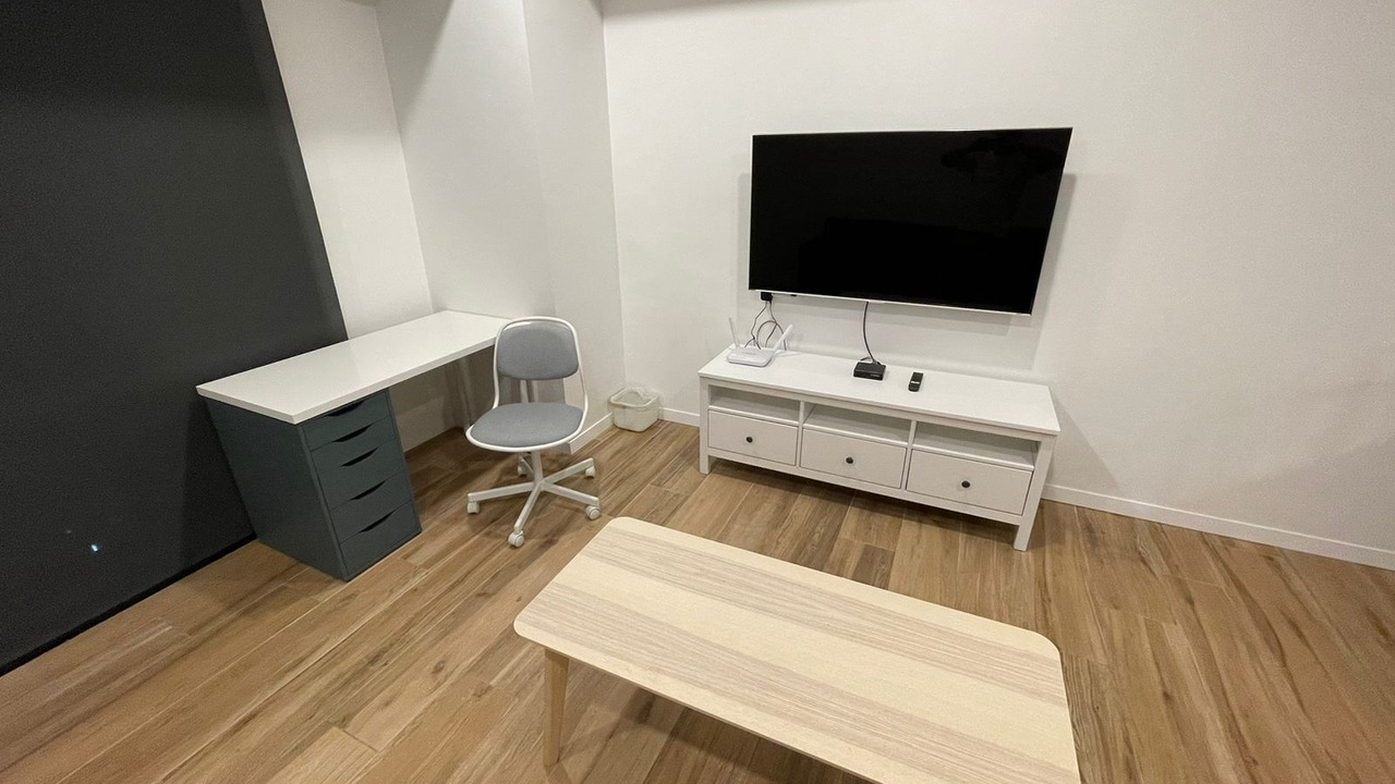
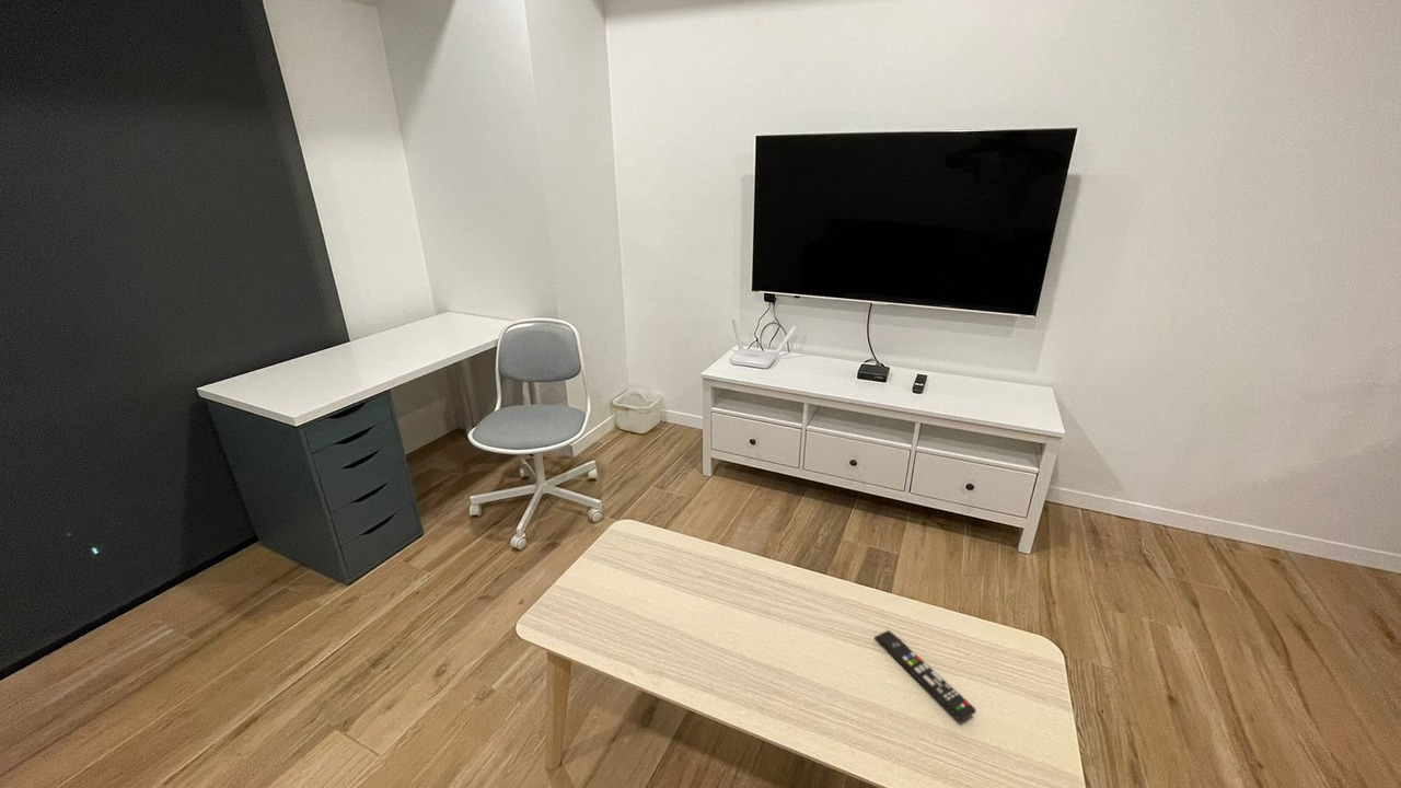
+ remote control (922, 671)
